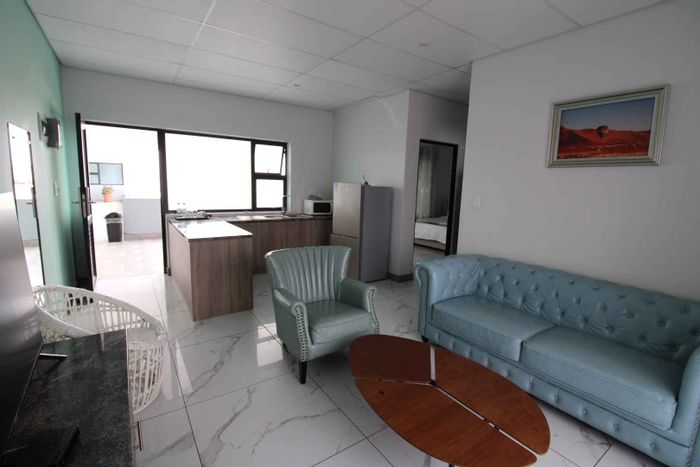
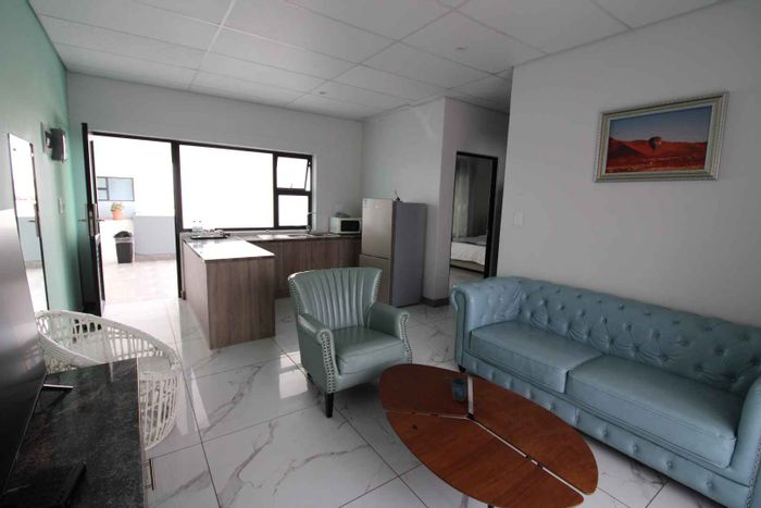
+ mug (457, 388)
